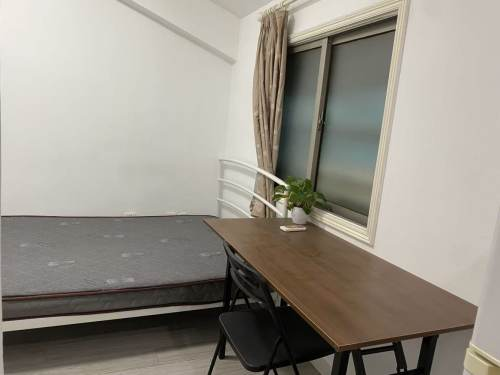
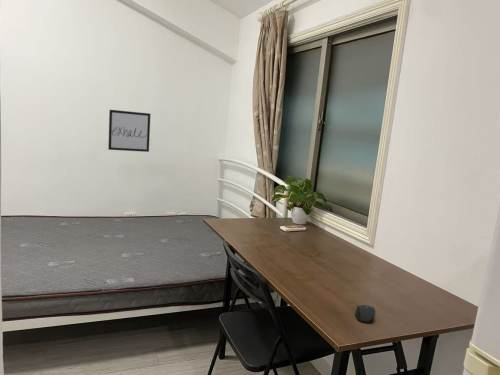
+ mouse (365, 311)
+ wall art (129, 131)
